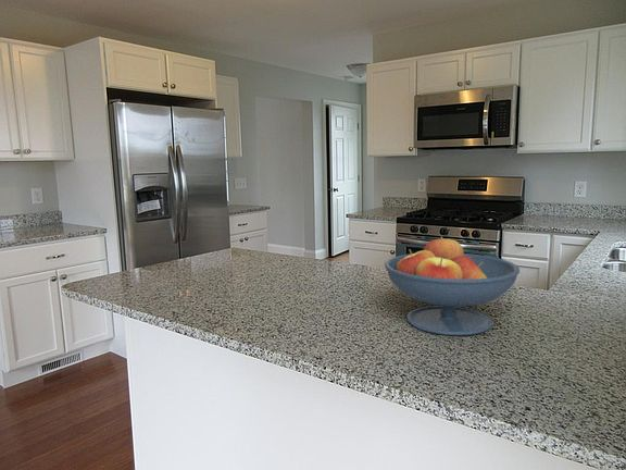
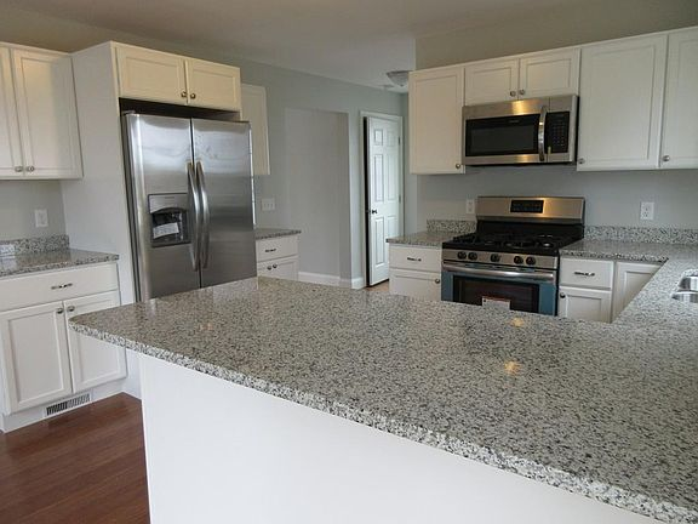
- fruit bowl (449, 283)
